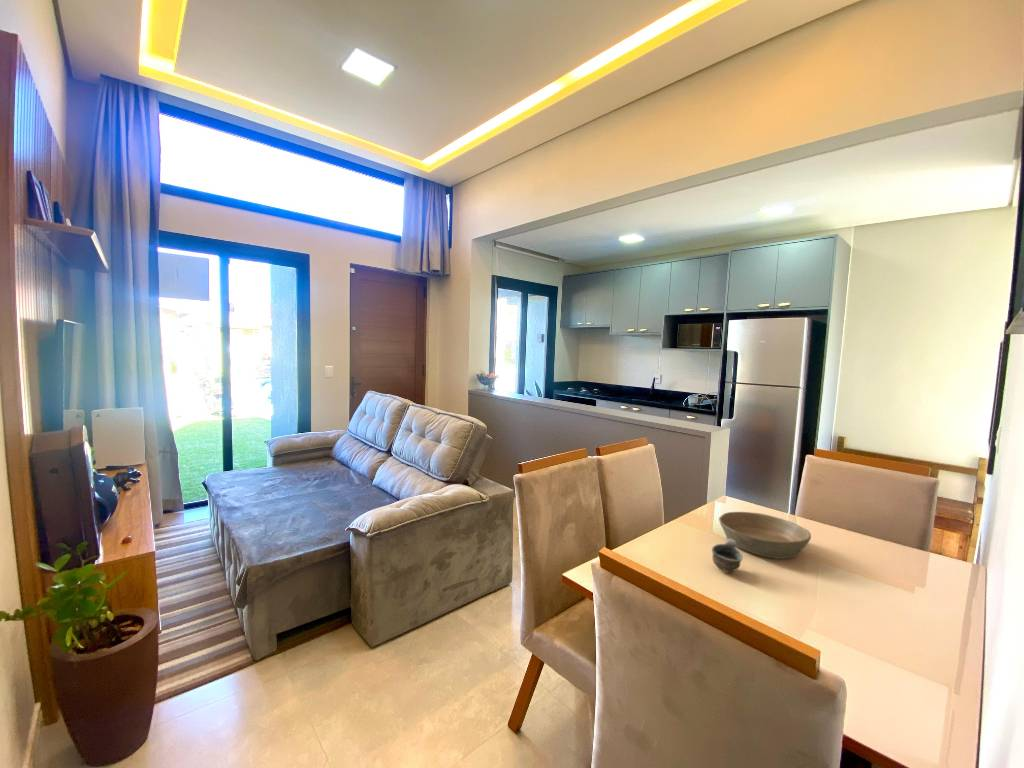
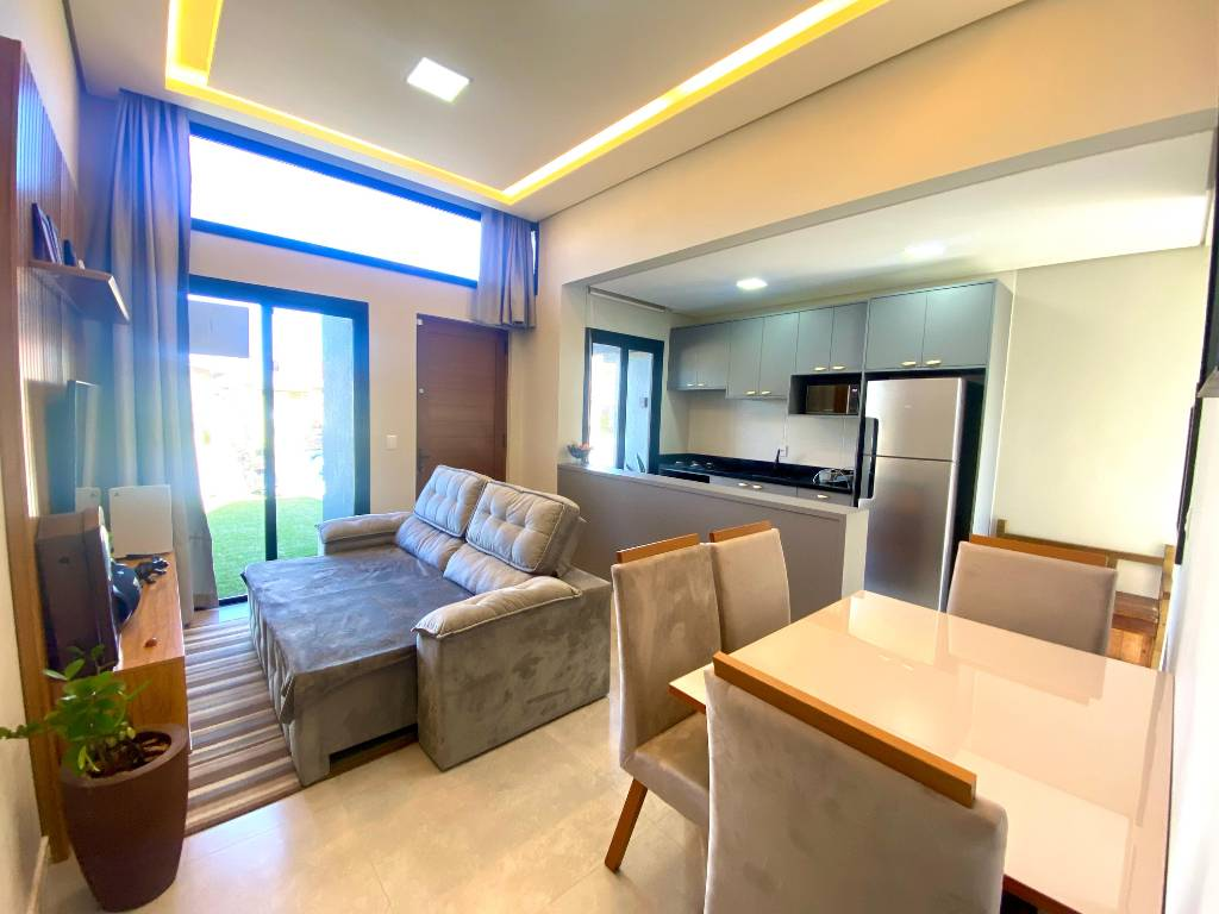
- bowl (761, 534)
- cup (728, 556)
